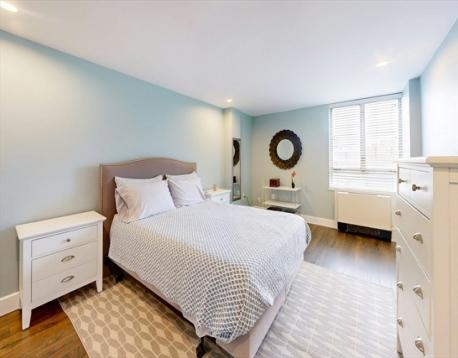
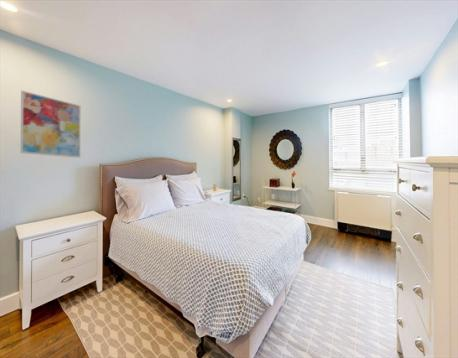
+ wall art (53, 127)
